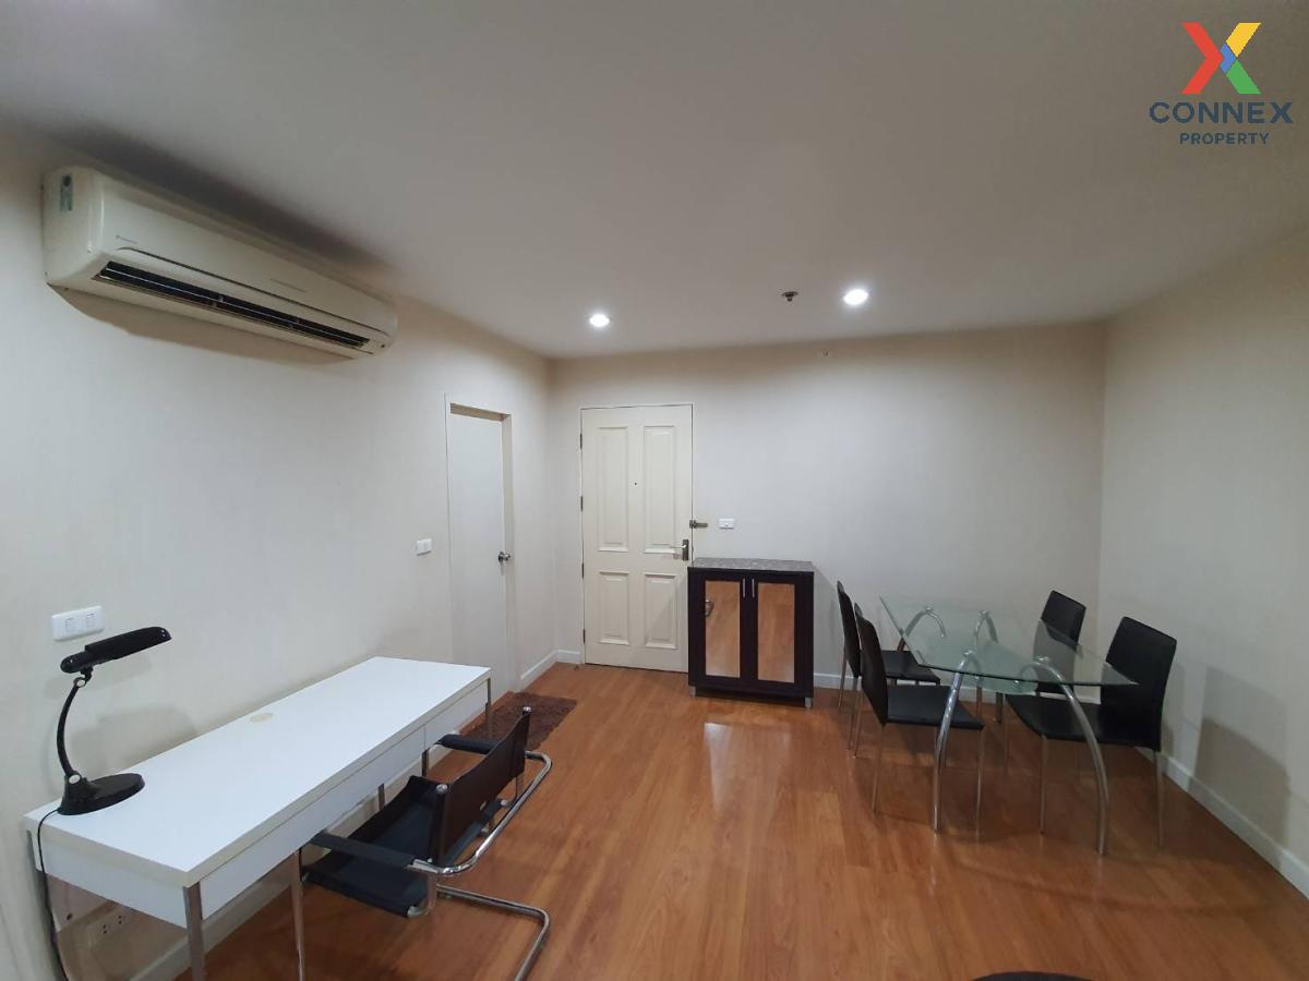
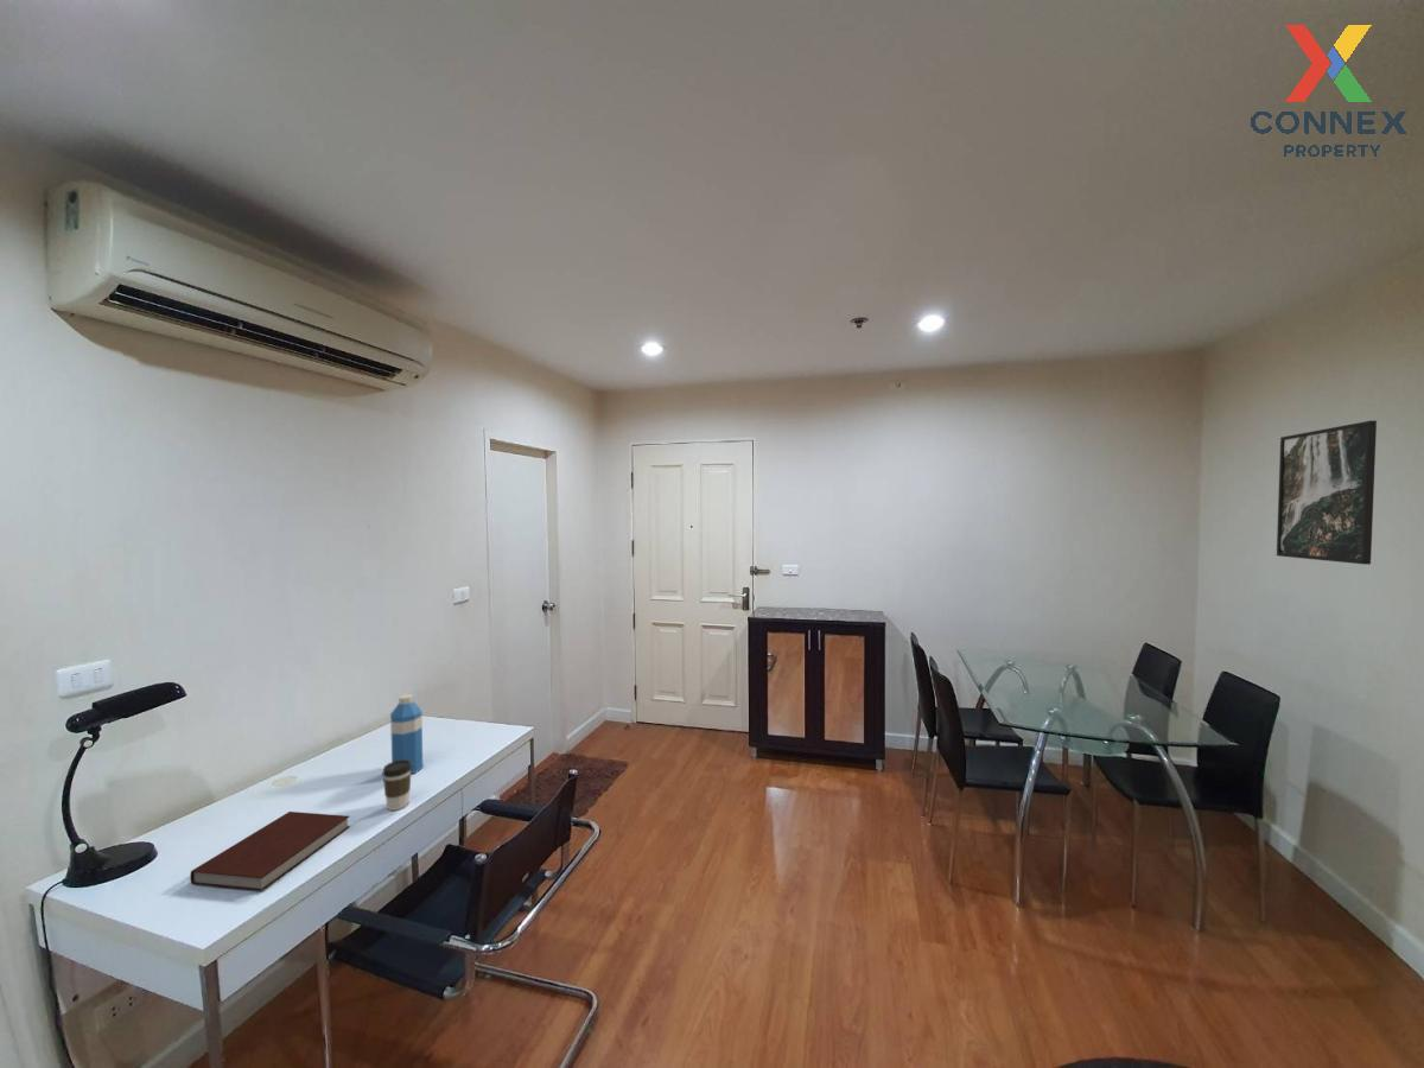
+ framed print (1321, 495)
+ notebook (276, 846)
+ water bottle (406, 732)
+ coffee cup (398, 784)
